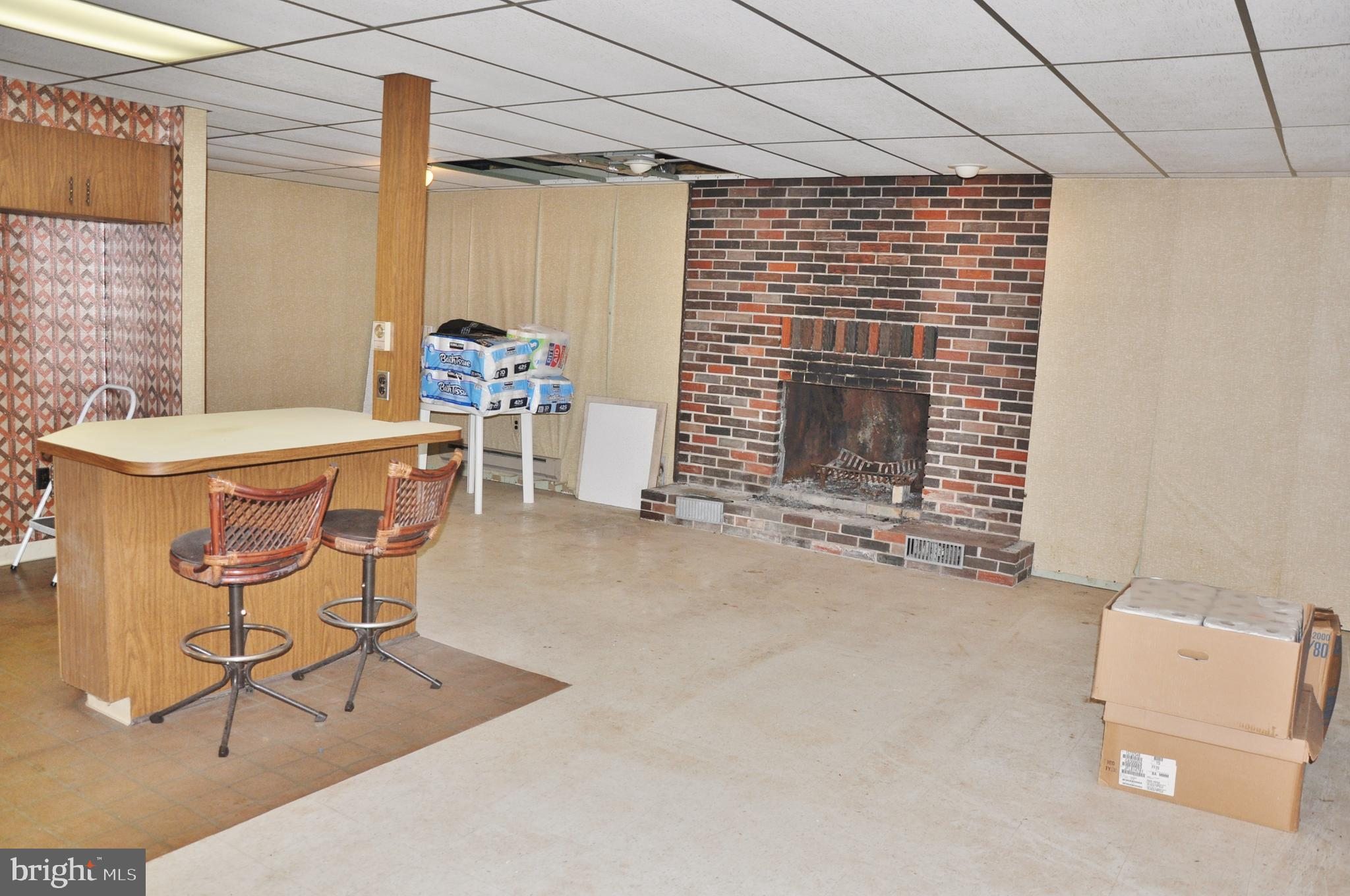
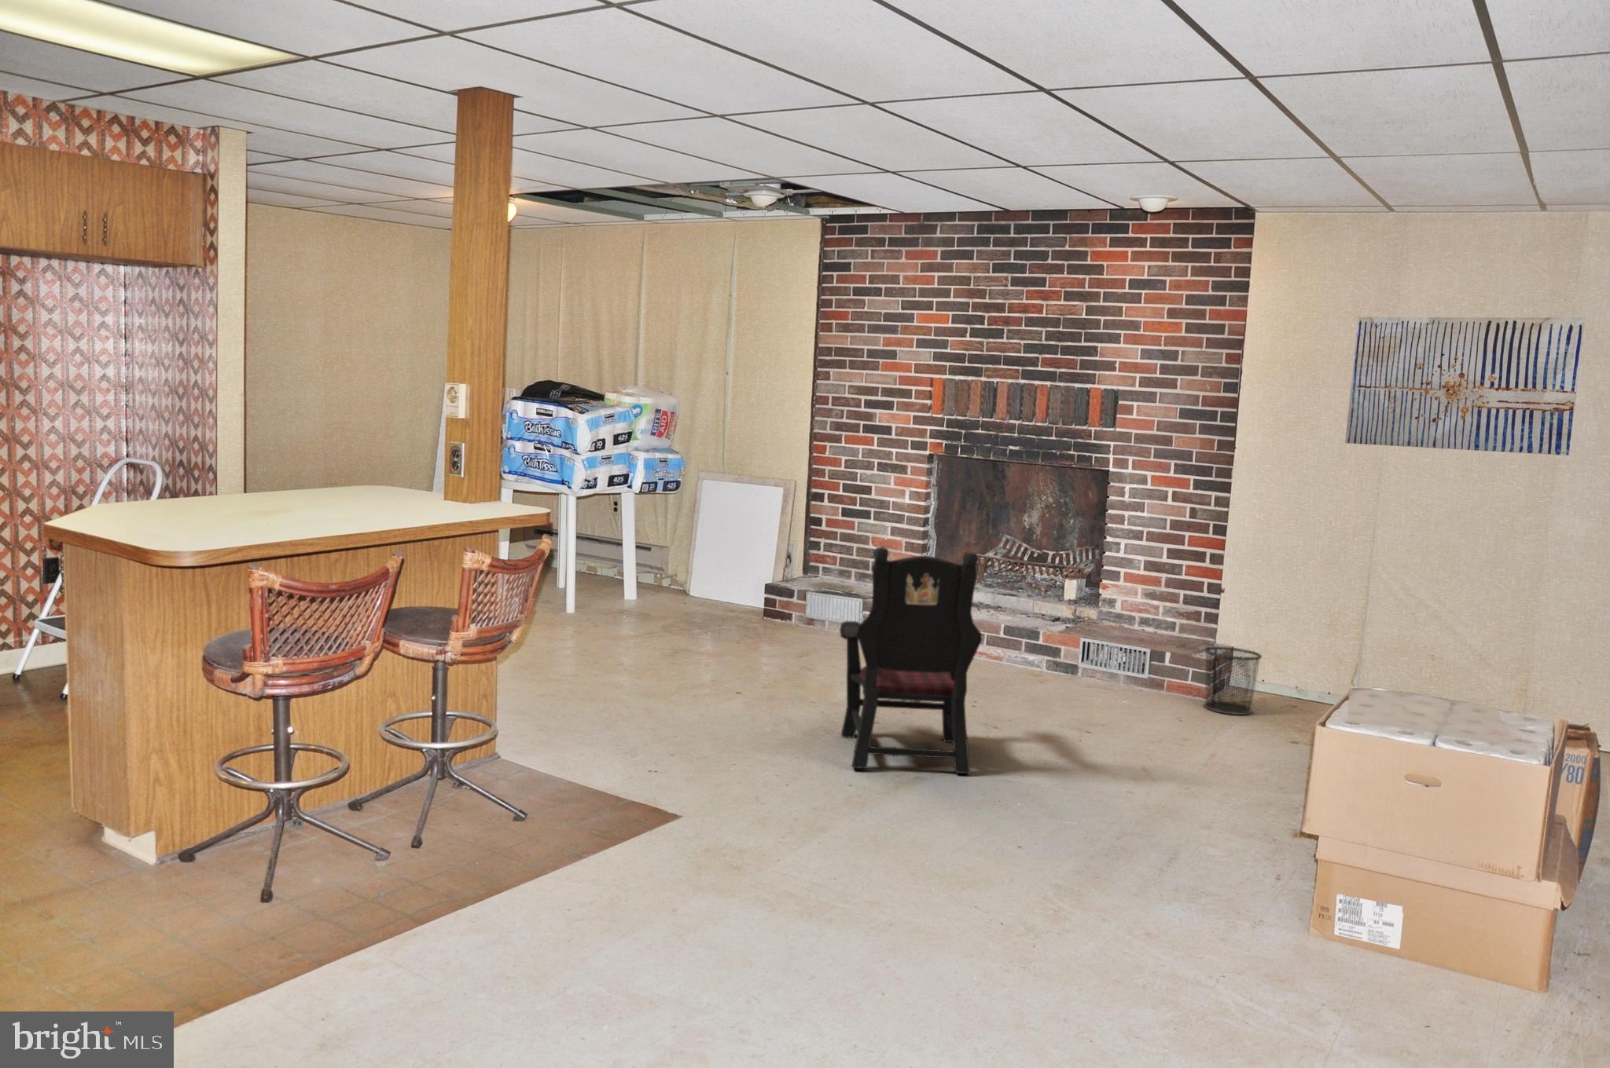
+ wall art (1459, 384)
+ armchair (911, 648)
+ waste bin (1231, 681)
